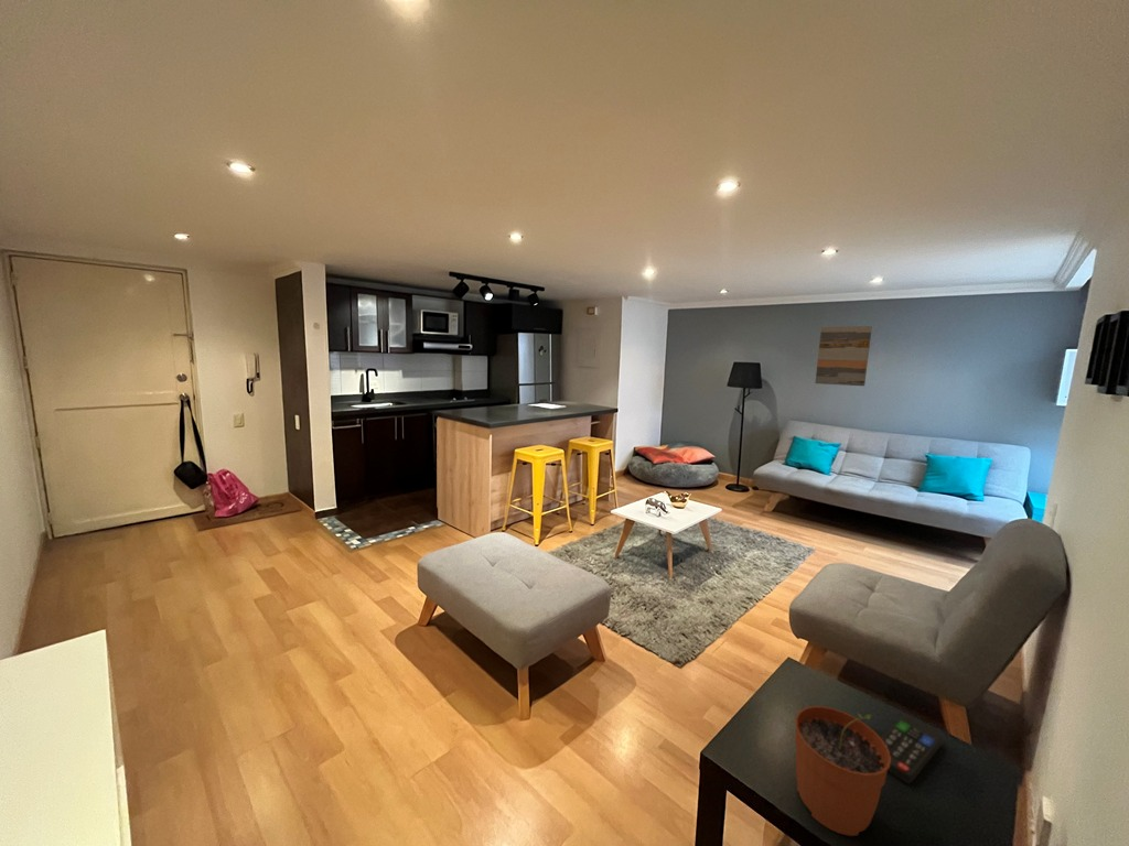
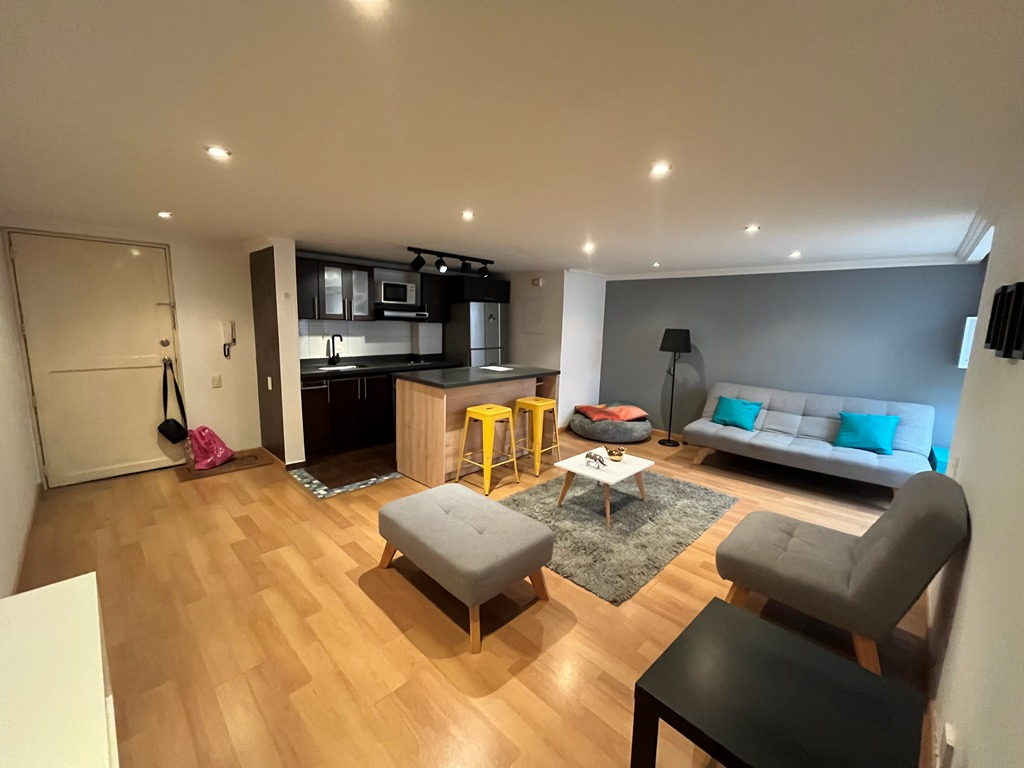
- wall art (842, 356)
- remote control (906, 745)
- plant pot (838, 753)
